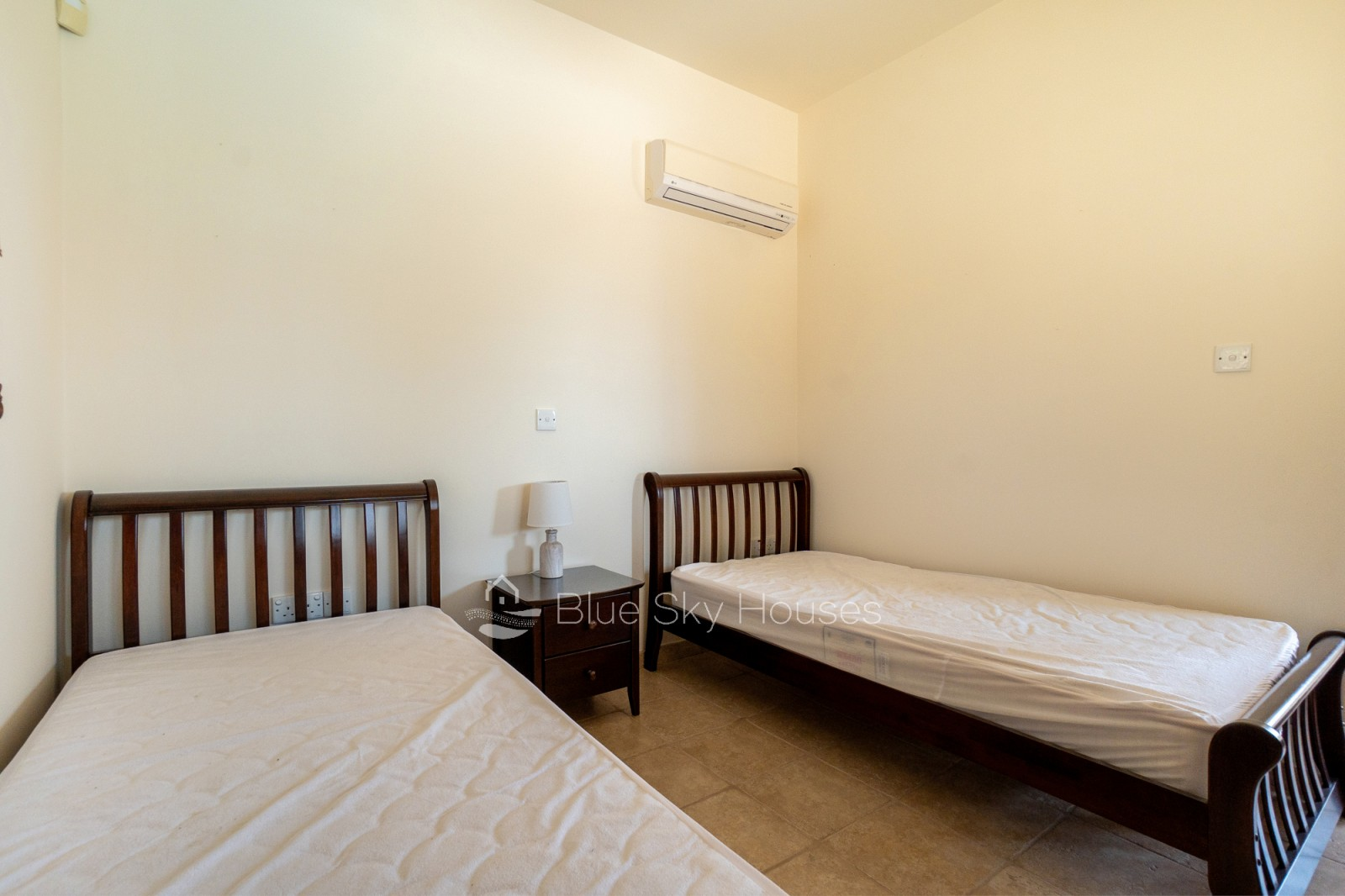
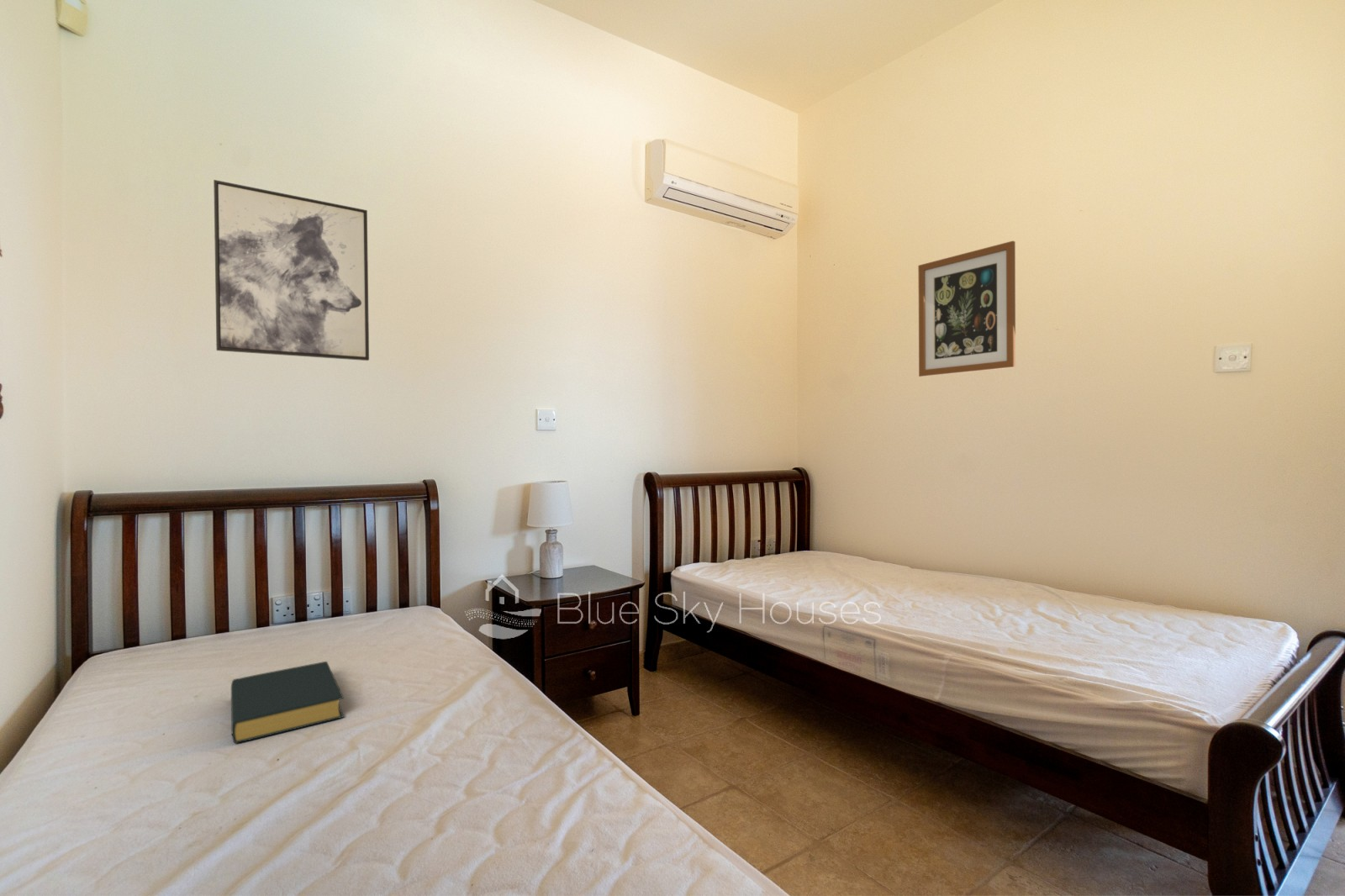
+ wall art (963, 313)
+ wall art (296, 276)
+ hardback book (285, 698)
